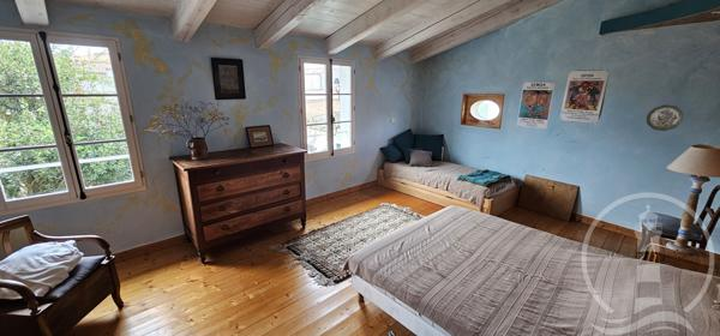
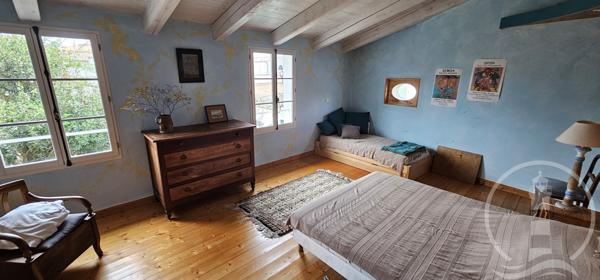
- decorative plate (664, 118)
